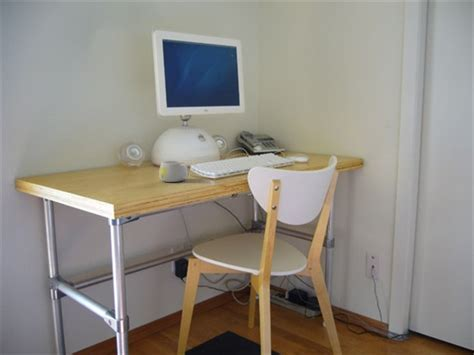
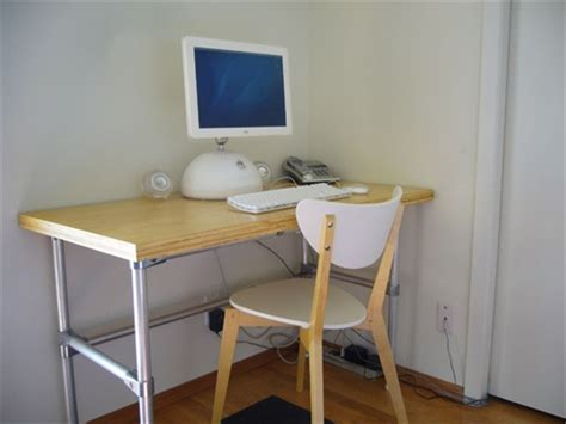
- mug (176, 171)
